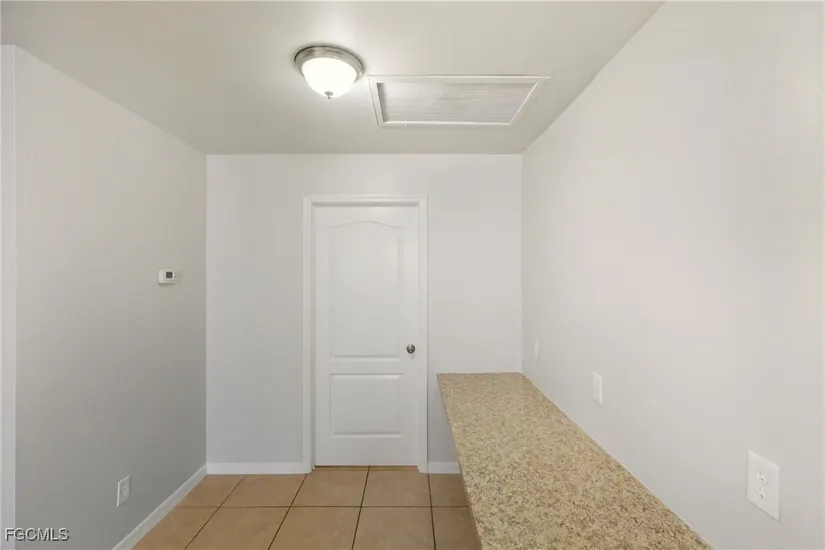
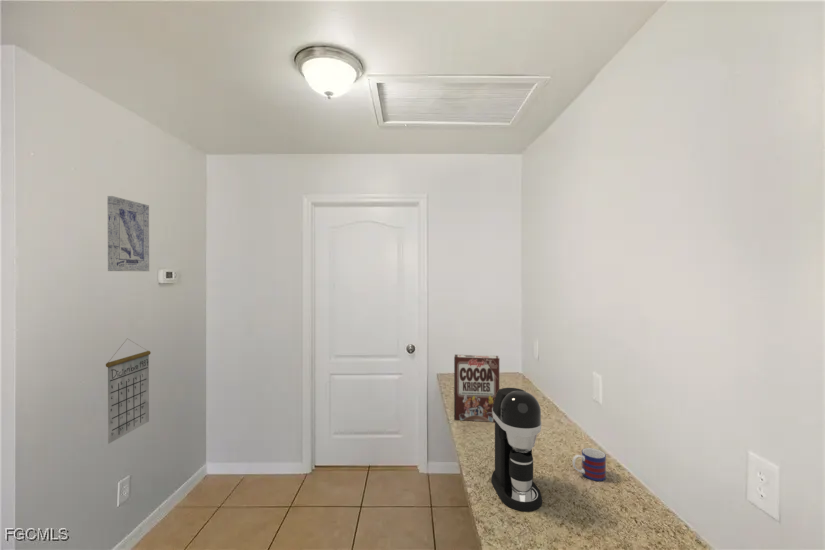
+ wall art (129, 236)
+ cereal box (476, 387)
+ calendar (129, 385)
+ mug (588, 464)
+ coffee maker (515, 439)
